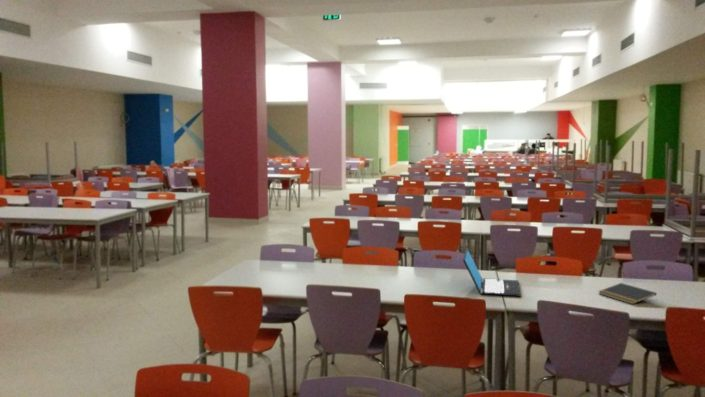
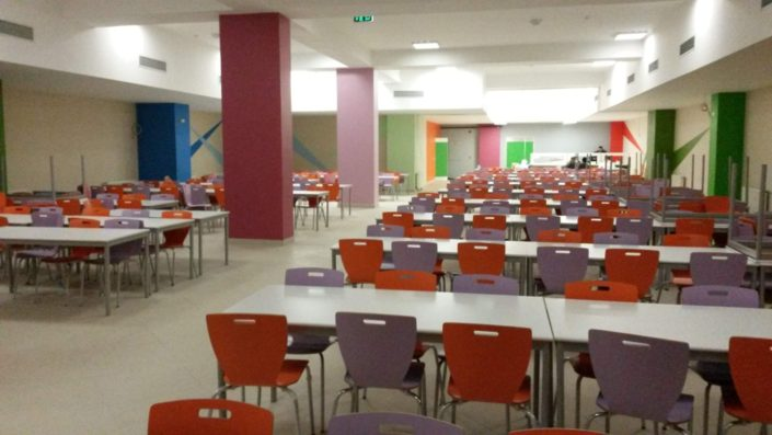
- laptop (491, 279)
- notepad (626, 293)
